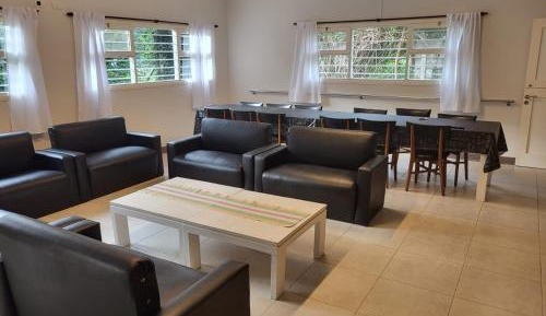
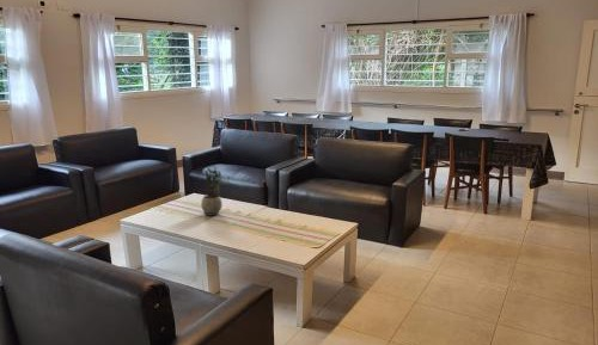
+ potted plant (214, 189)
